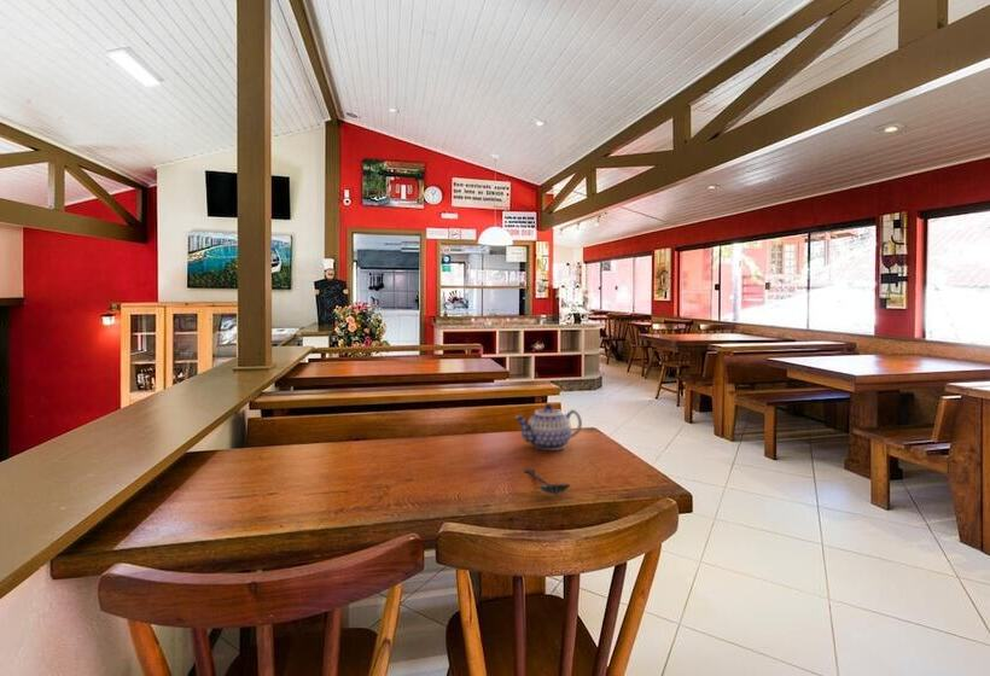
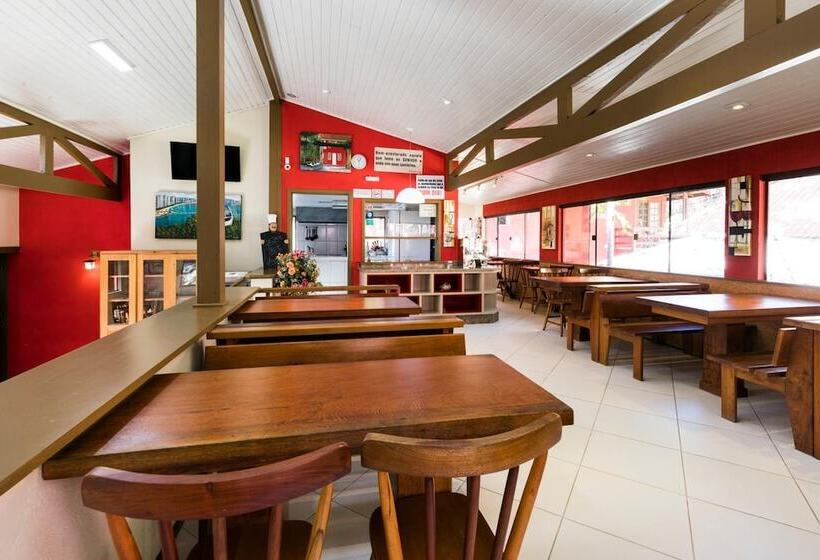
- spoon (542, 479)
- teapot (548, 425)
